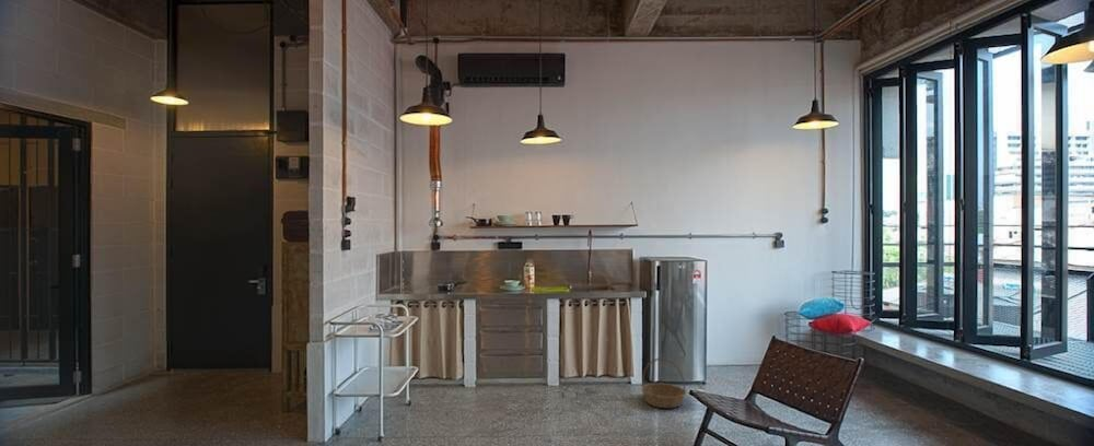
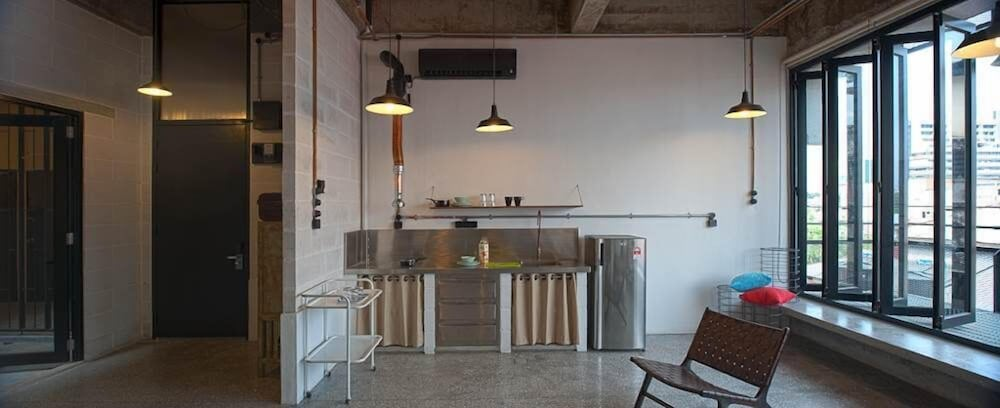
- basket (663, 384)
